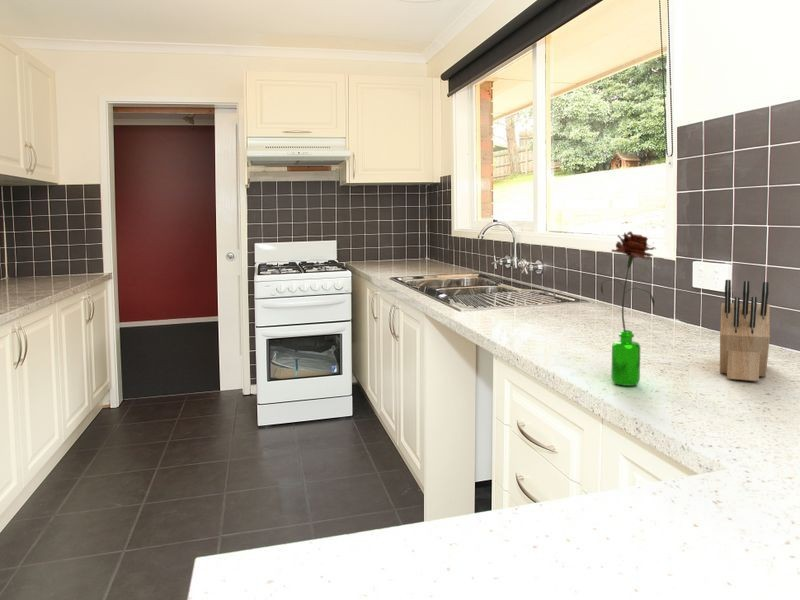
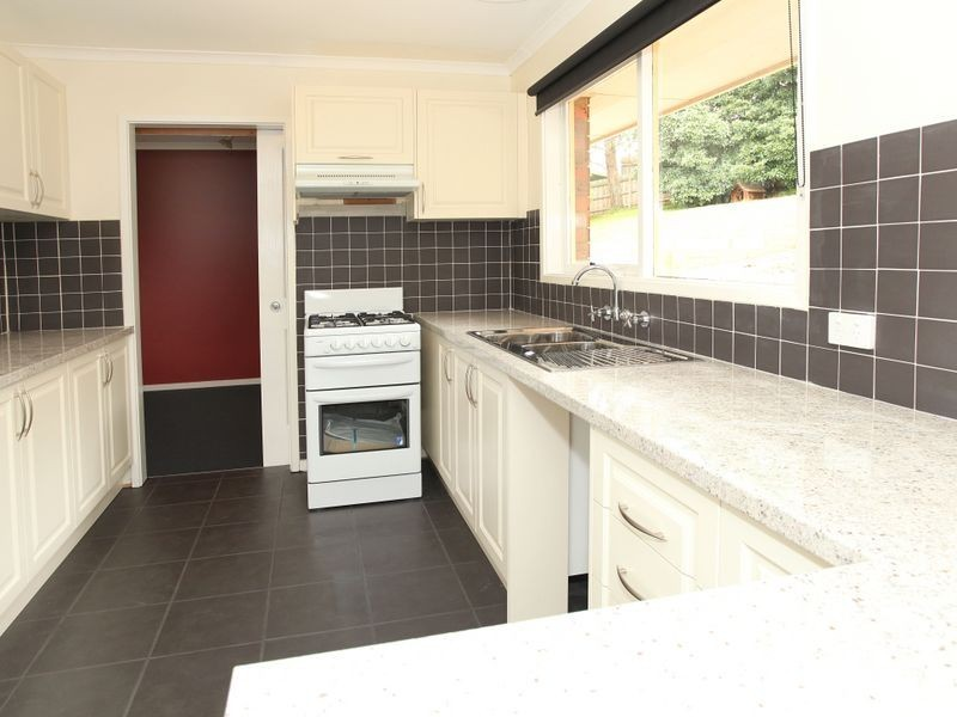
- knife block (744, 326)
- flower (623, 308)
